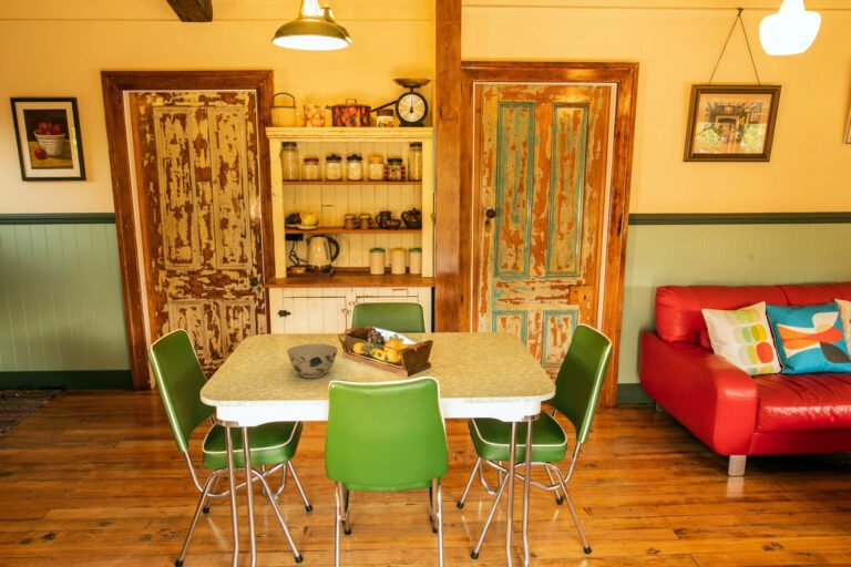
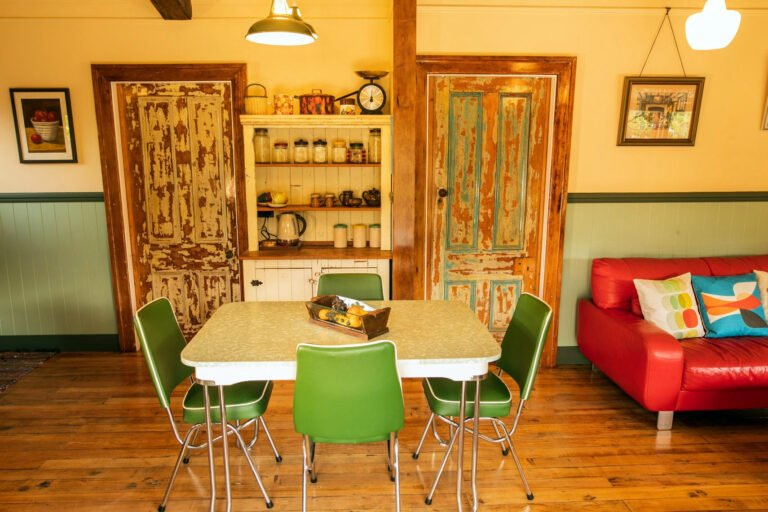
- bowl (312, 362)
